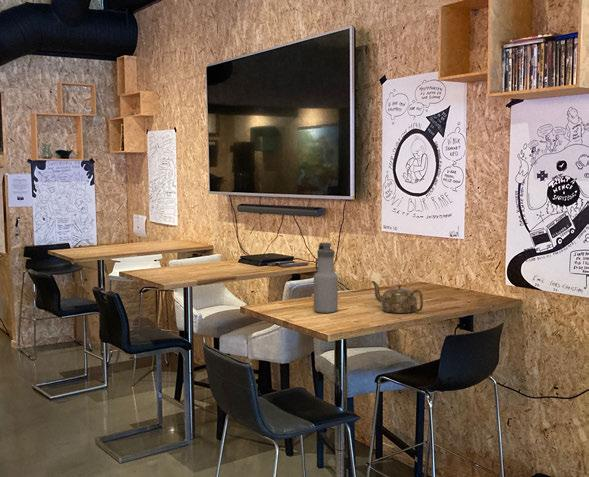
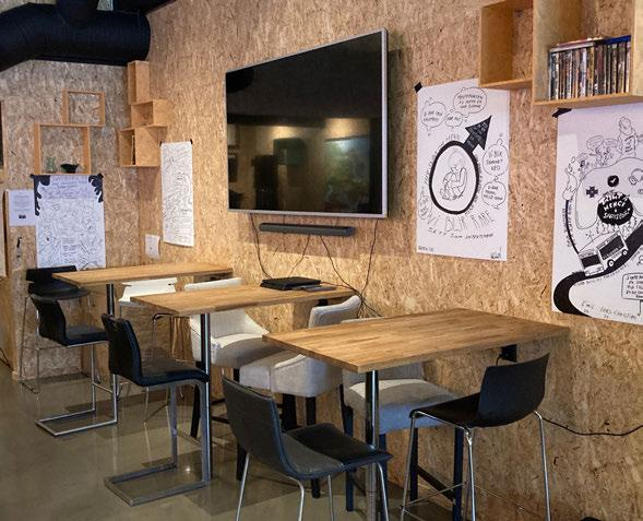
- teapot (396, 296)
- water bottle (325, 277)
